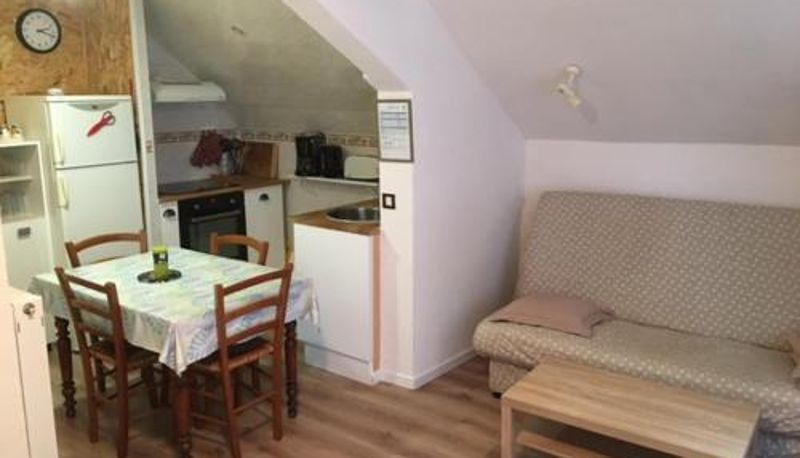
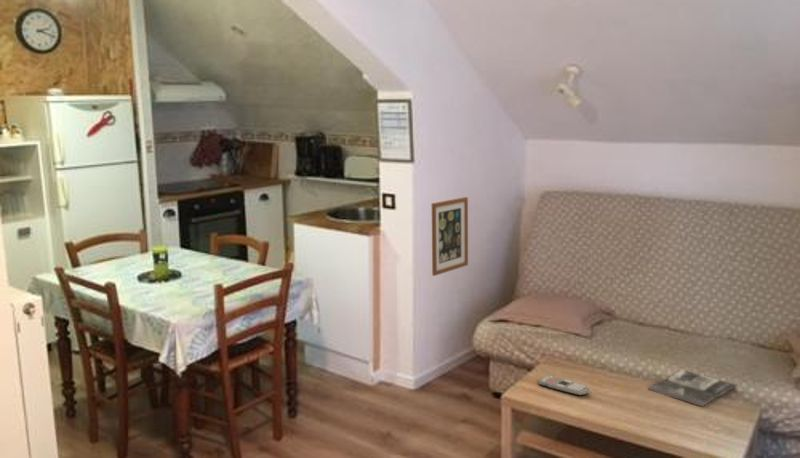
+ wall art (450, 235)
+ remote control (564, 385)
+ magazine (692, 386)
